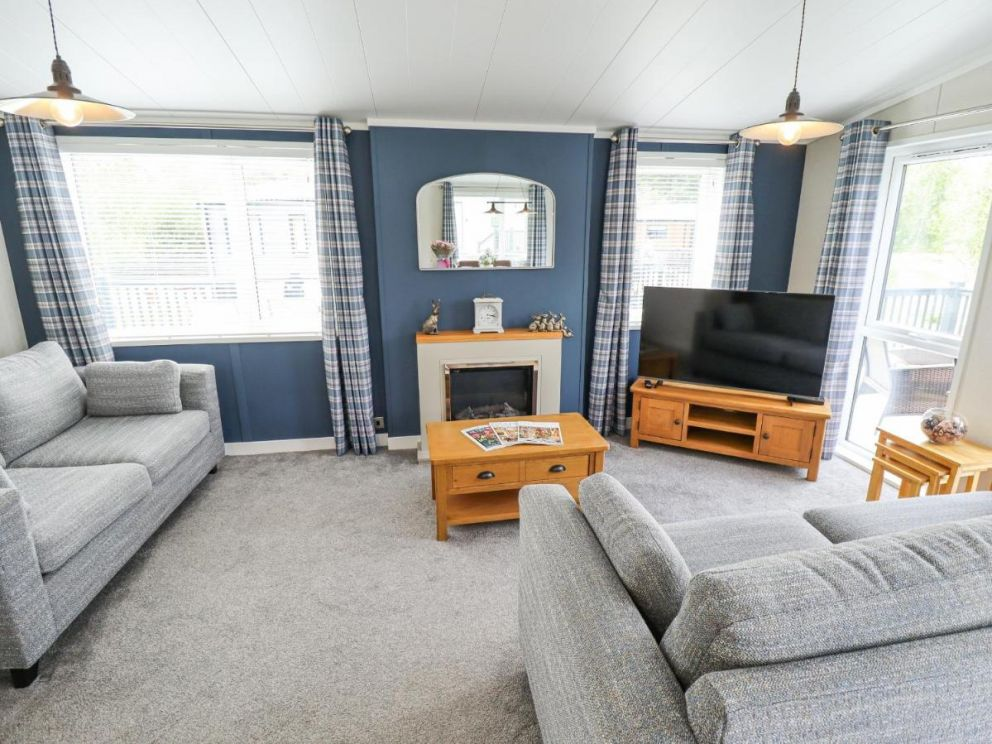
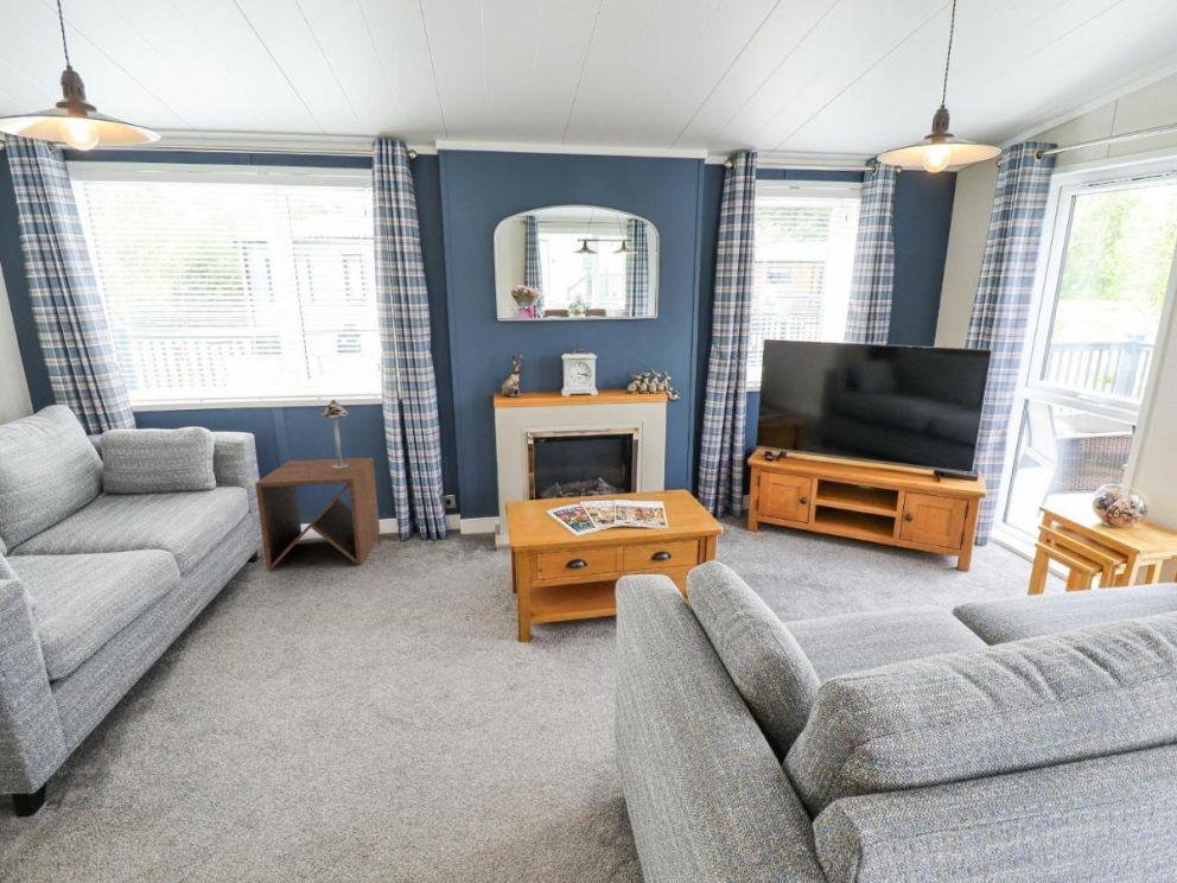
+ table lamp (336, 432)
+ side table (323, 509)
